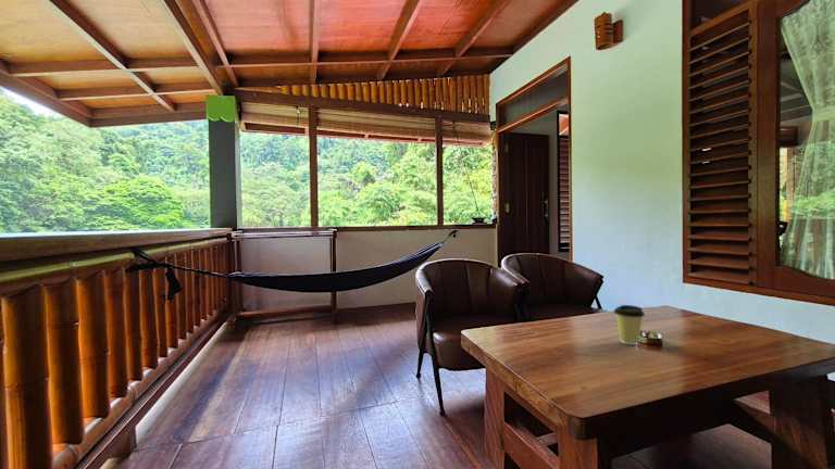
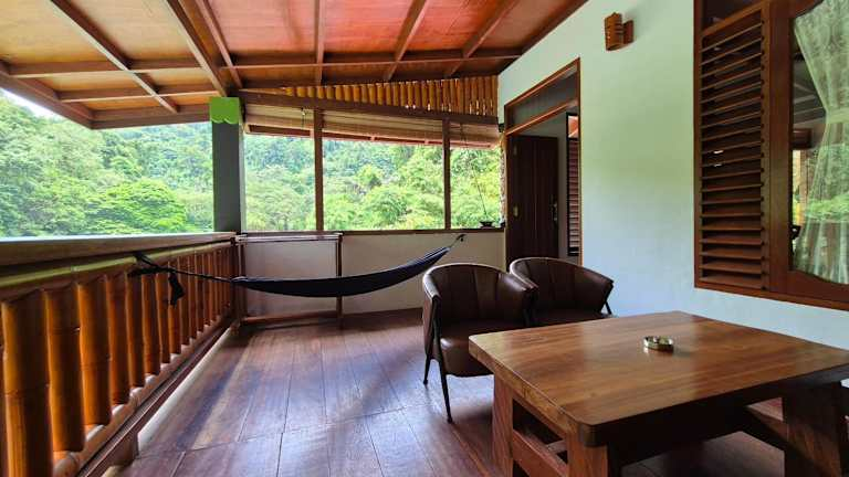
- coffee cup (628, 325)
